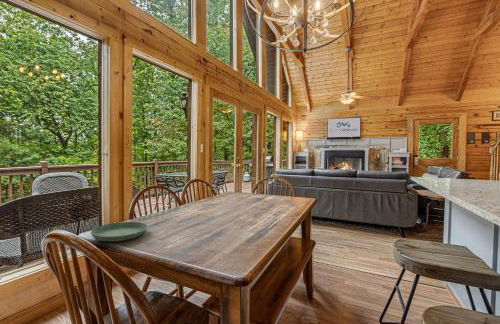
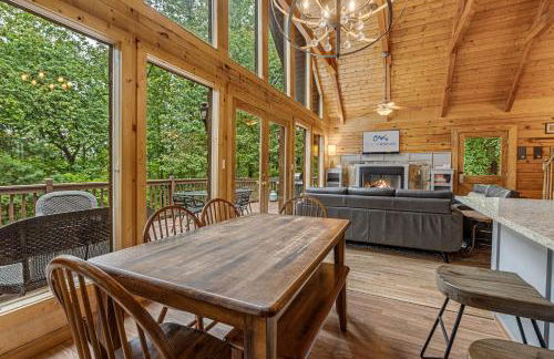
- saucer (120, 231)
